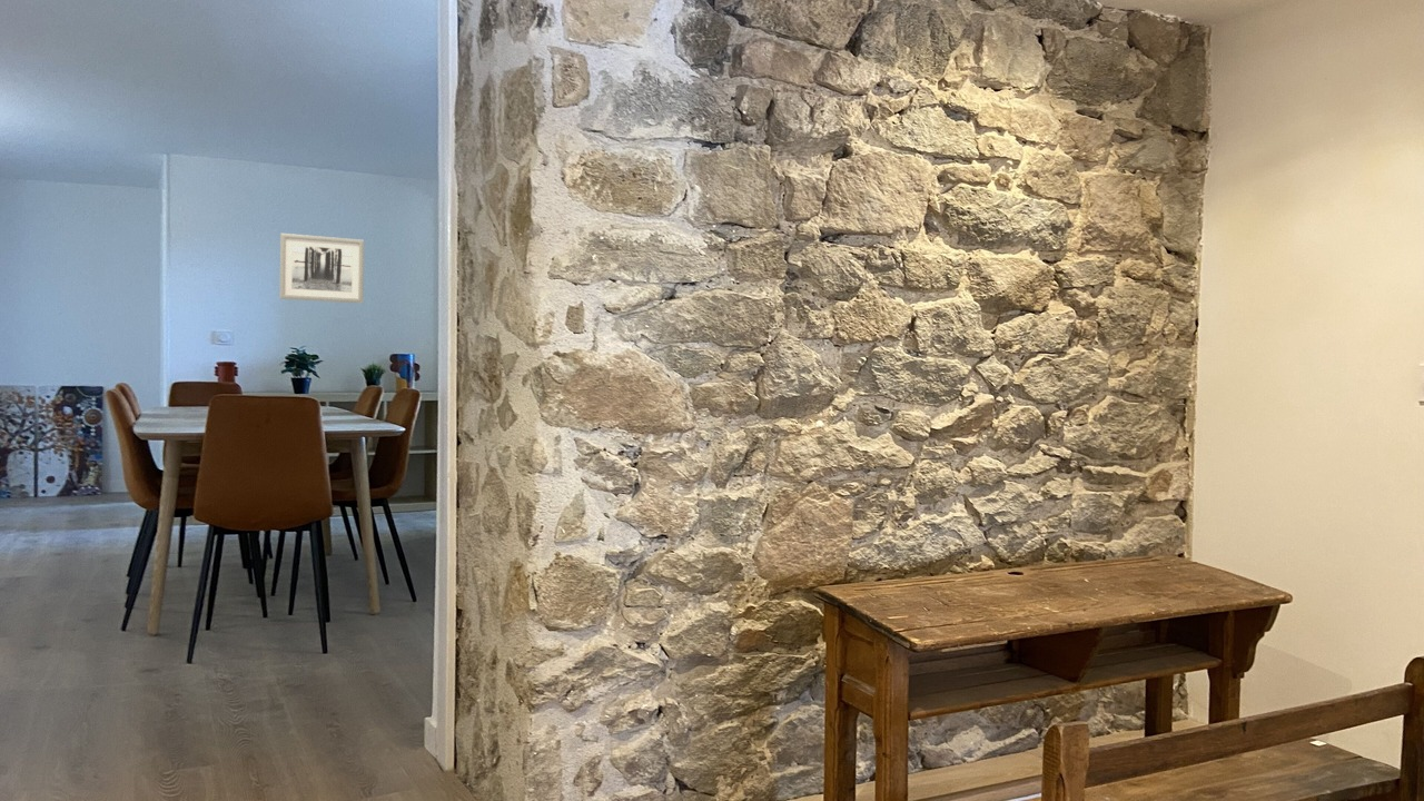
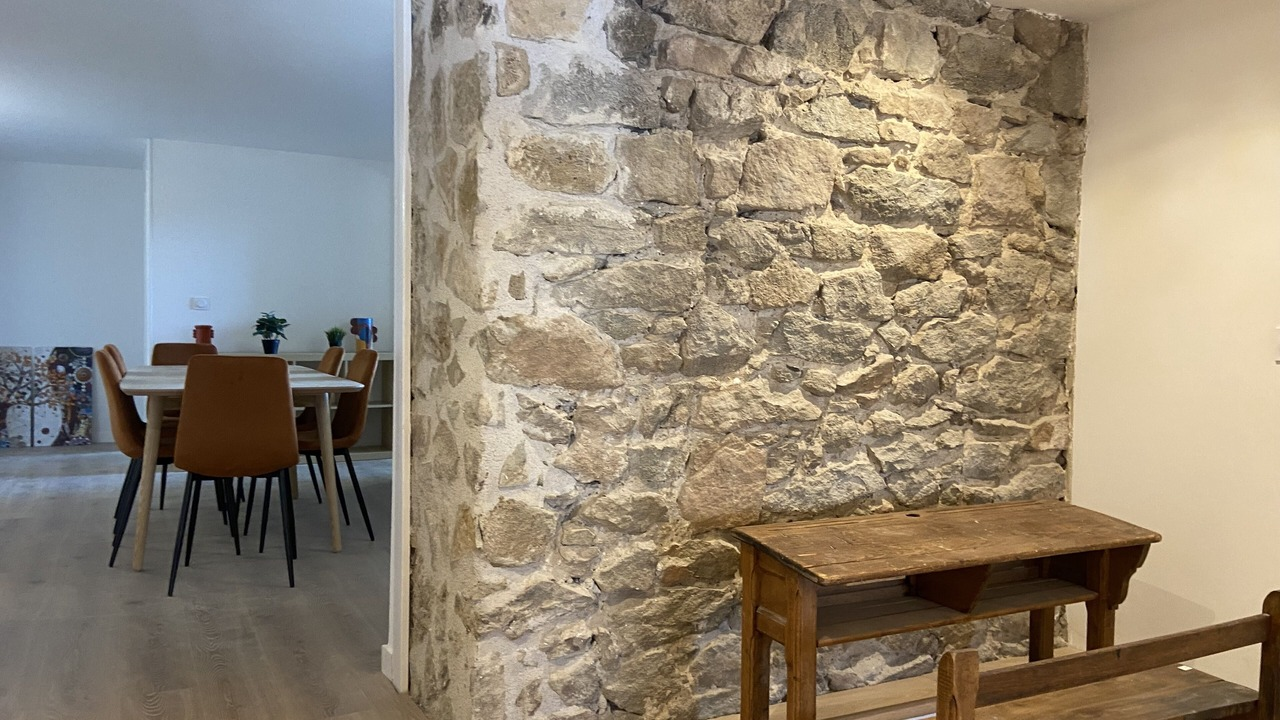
- wall art (322, 268)
